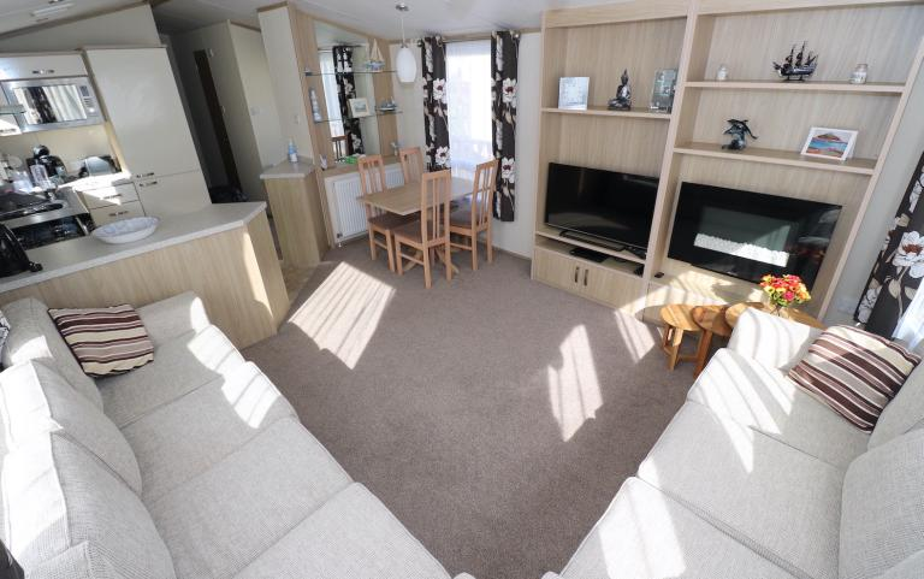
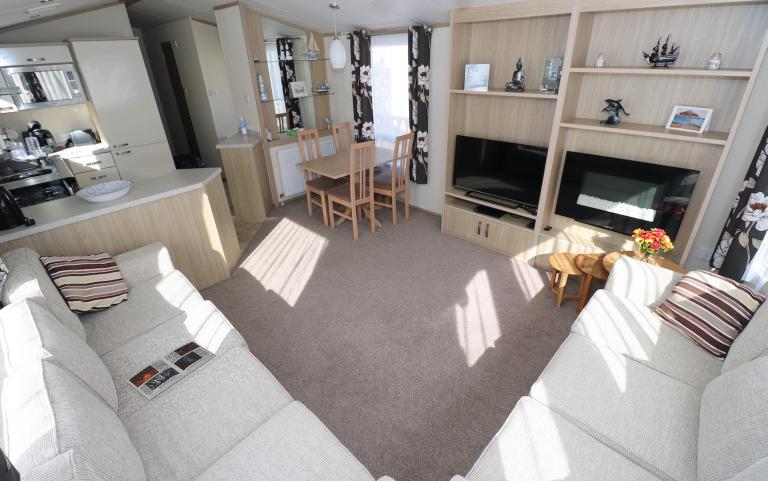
+ magazine (172, 366)
